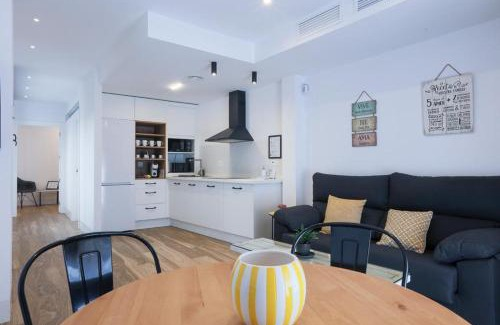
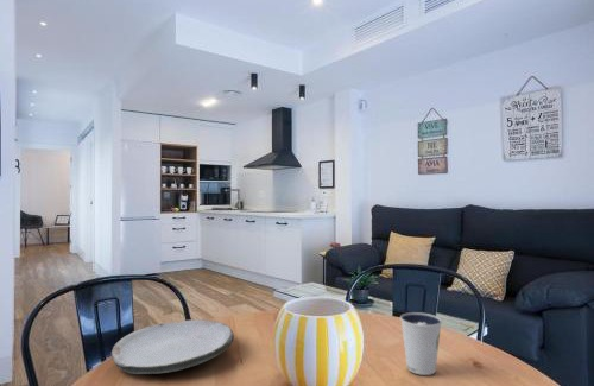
+ dixie cup (421, 343)
+ plate (175, 344)
